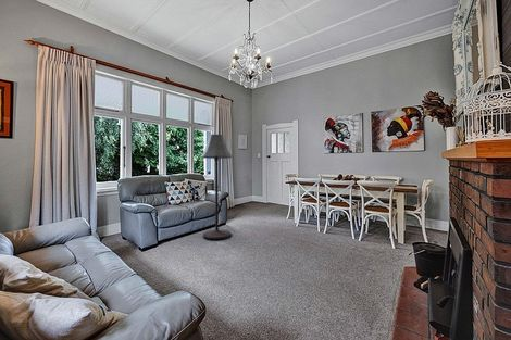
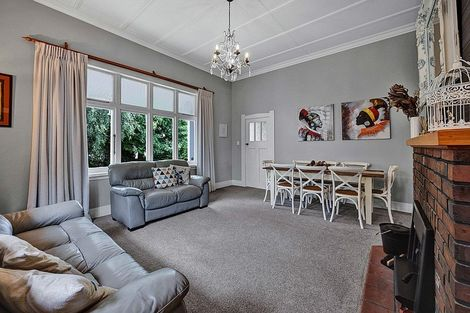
- floor lamp (216, 185)
